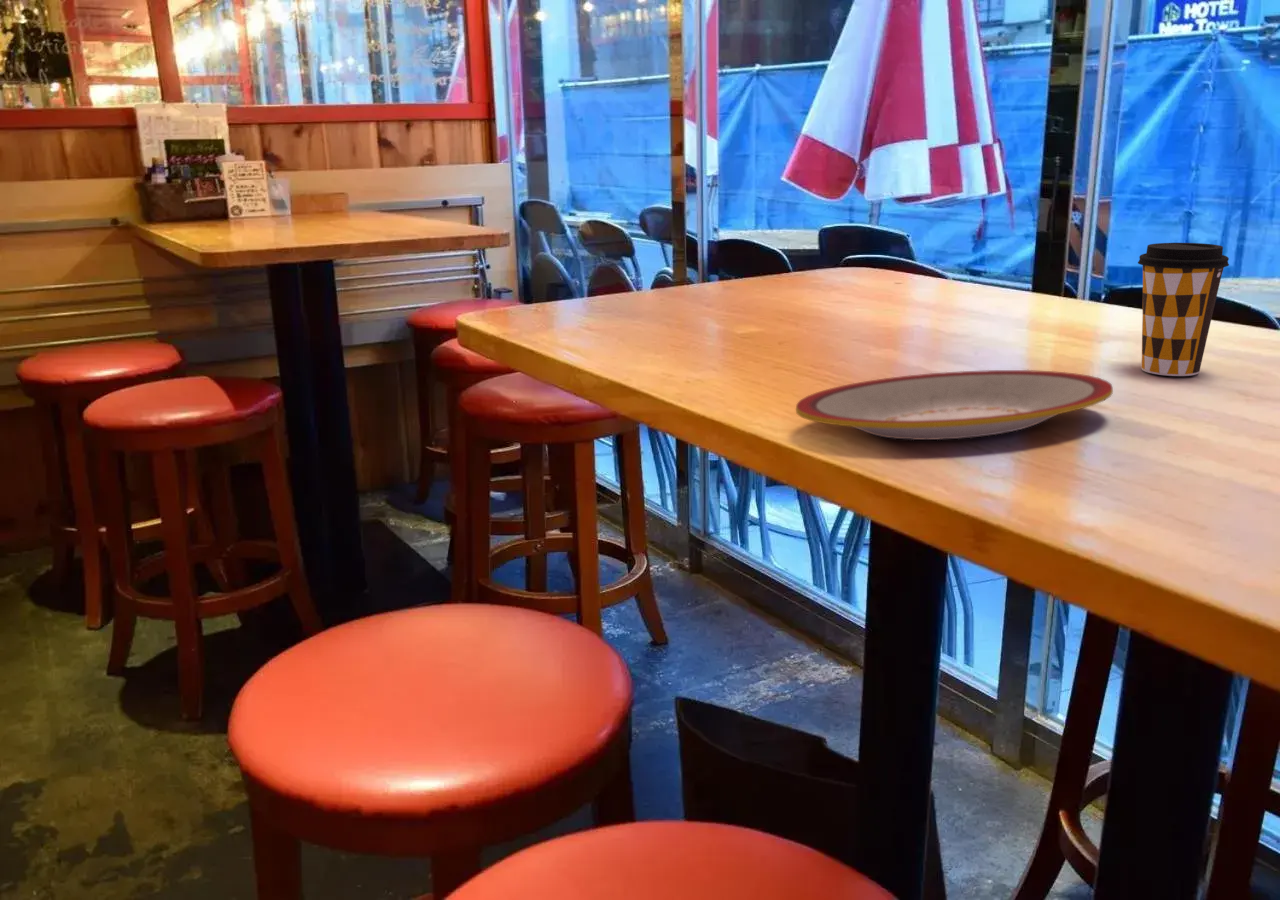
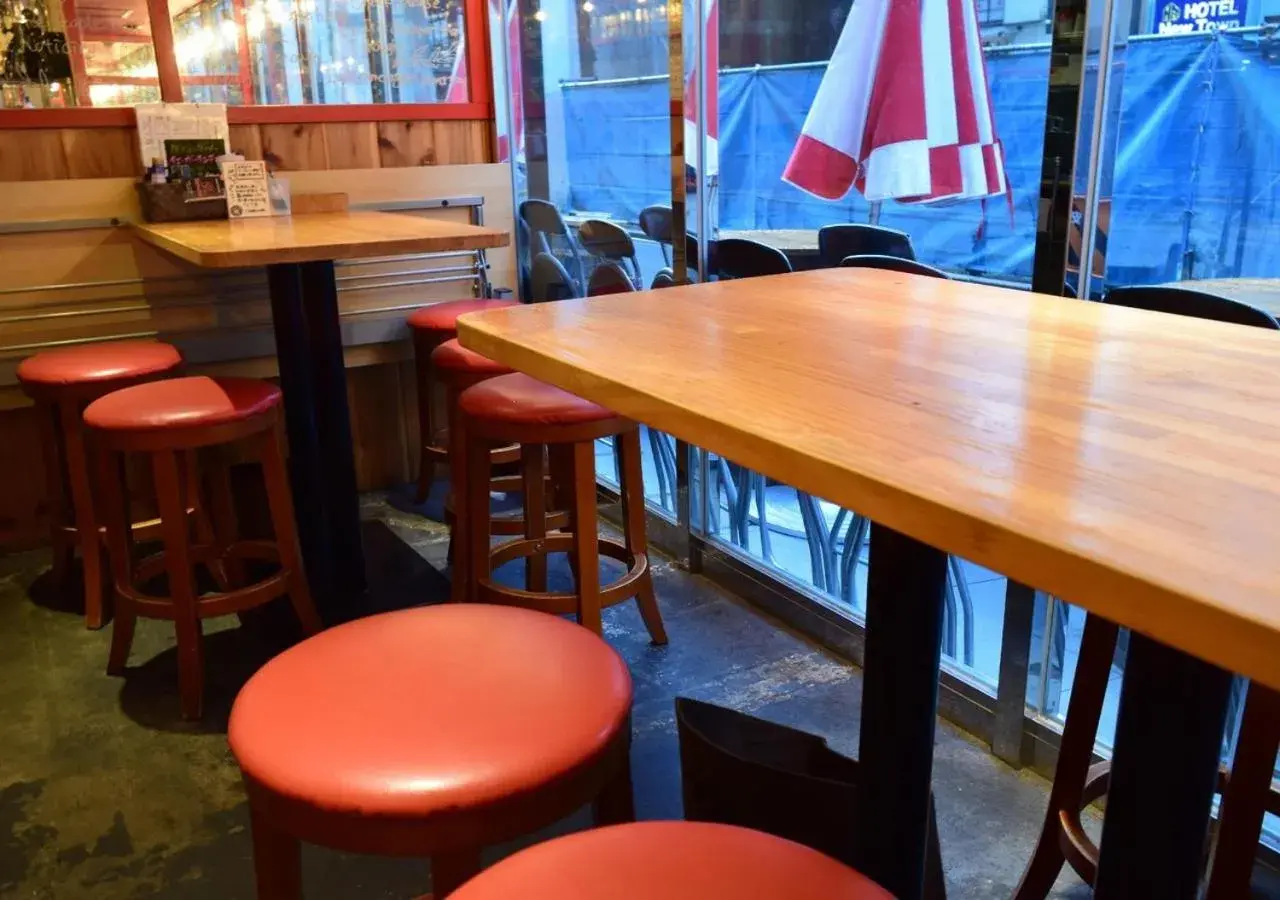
- coffee cup (1177, 309)
- plate (956, 408)
